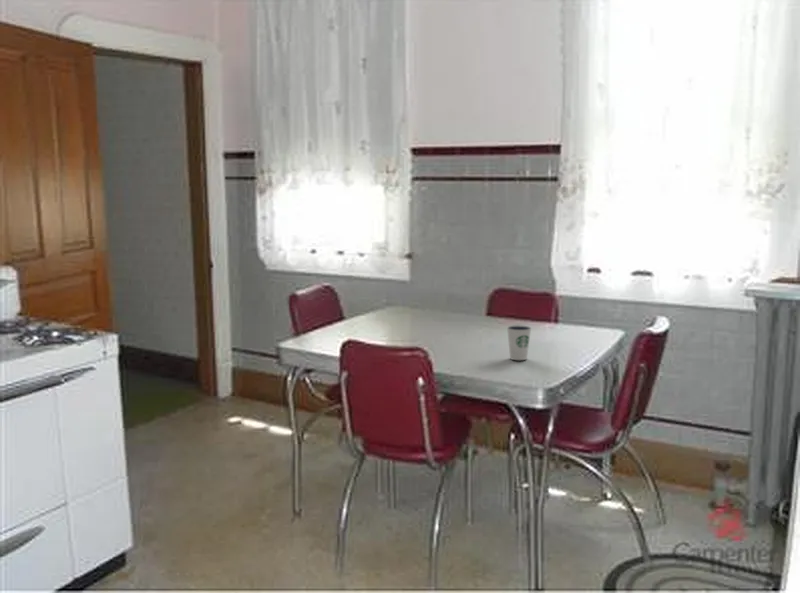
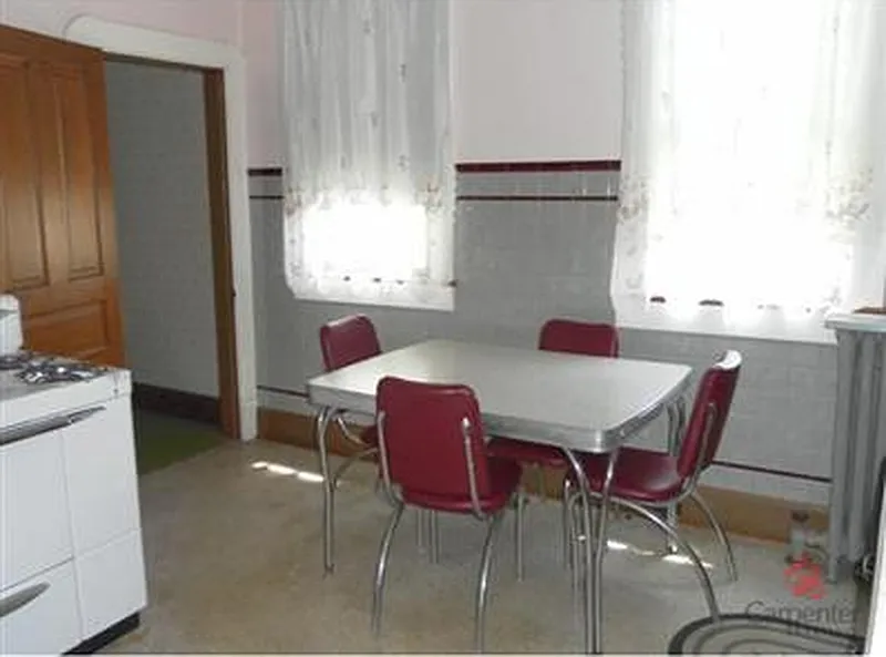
- dixie cup (518, 343)
